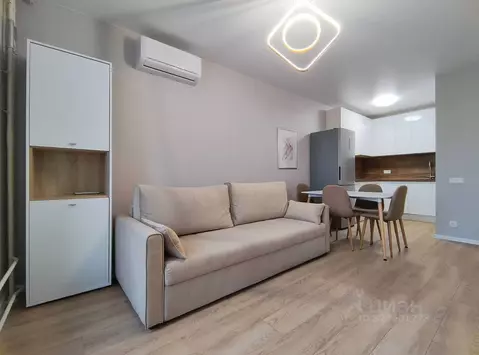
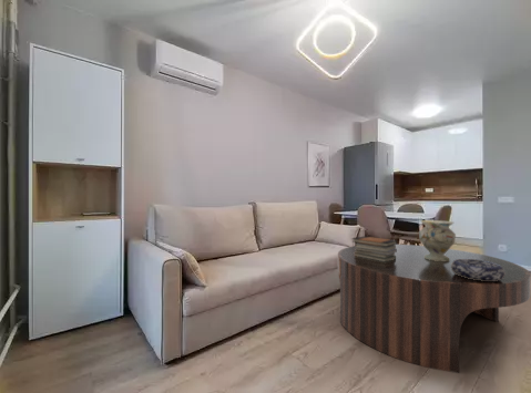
+ decorative vase (436, 239)
+ coffee table (419, 290)
+ decorative bowl (477, 269)
+ book stack (375, 248)
